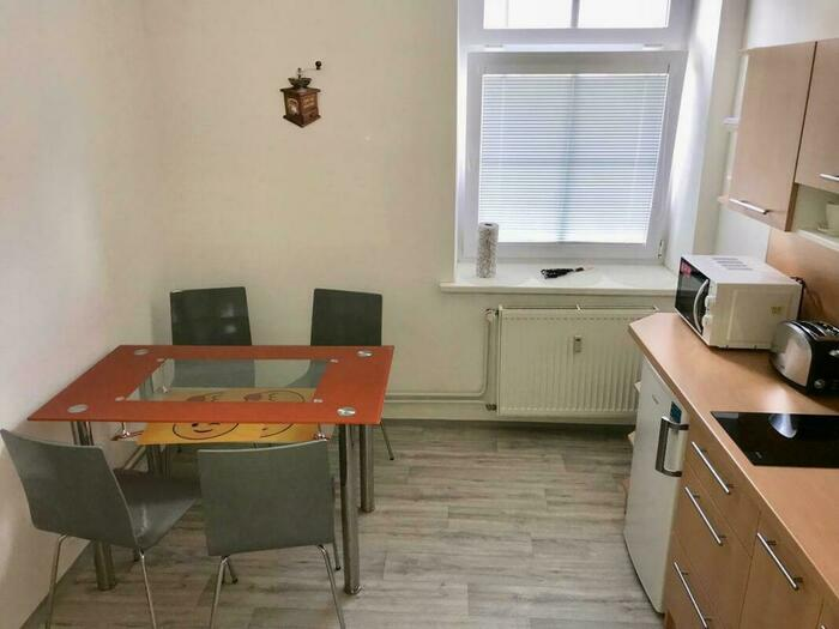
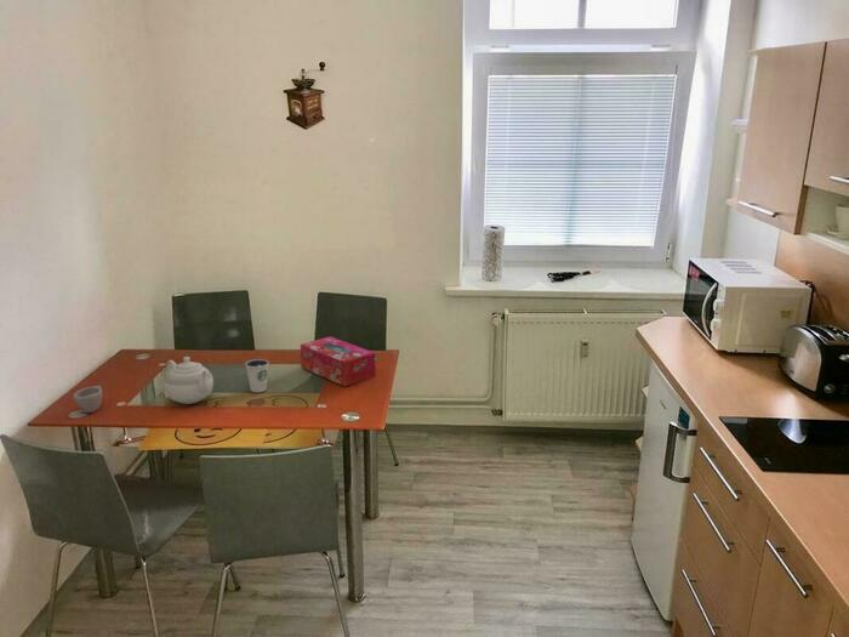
+ tissue box (337, 359)
+ teapot (187, 379)
+ dixie cup (257, 376)
+ cup (91, 399)
